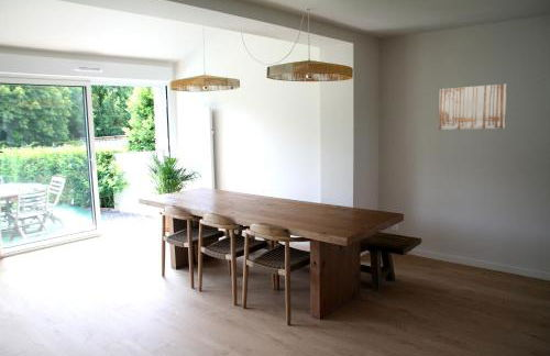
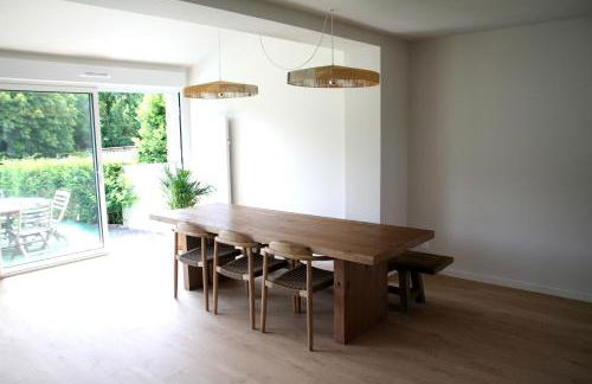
- wall art (471, 108)
